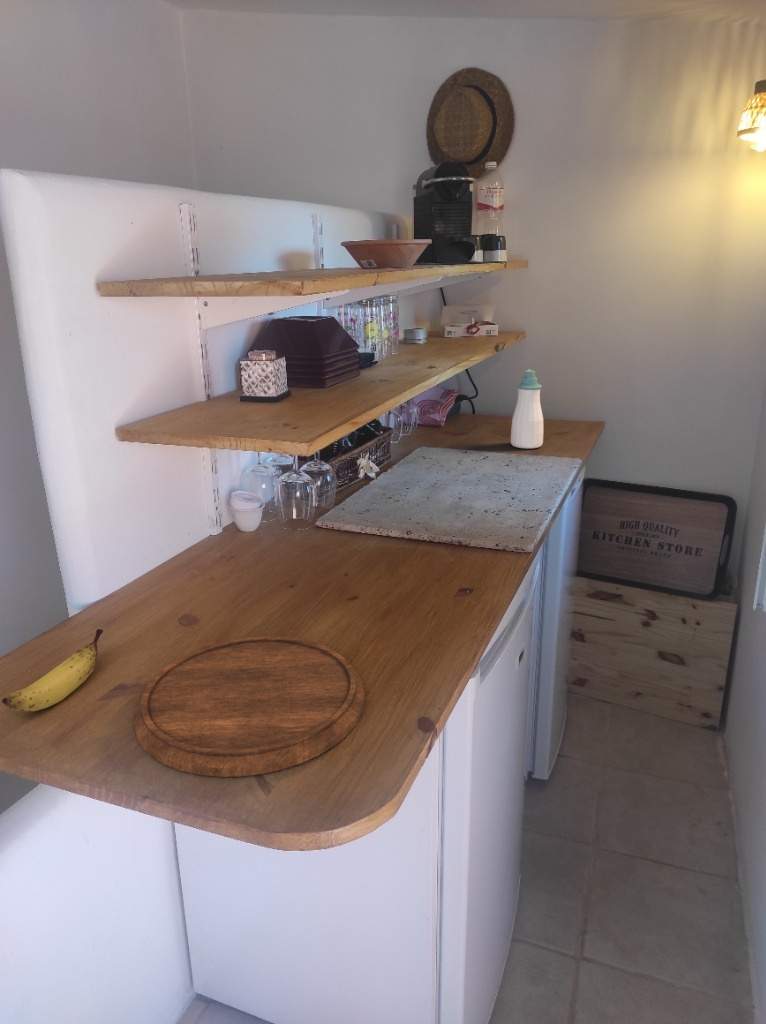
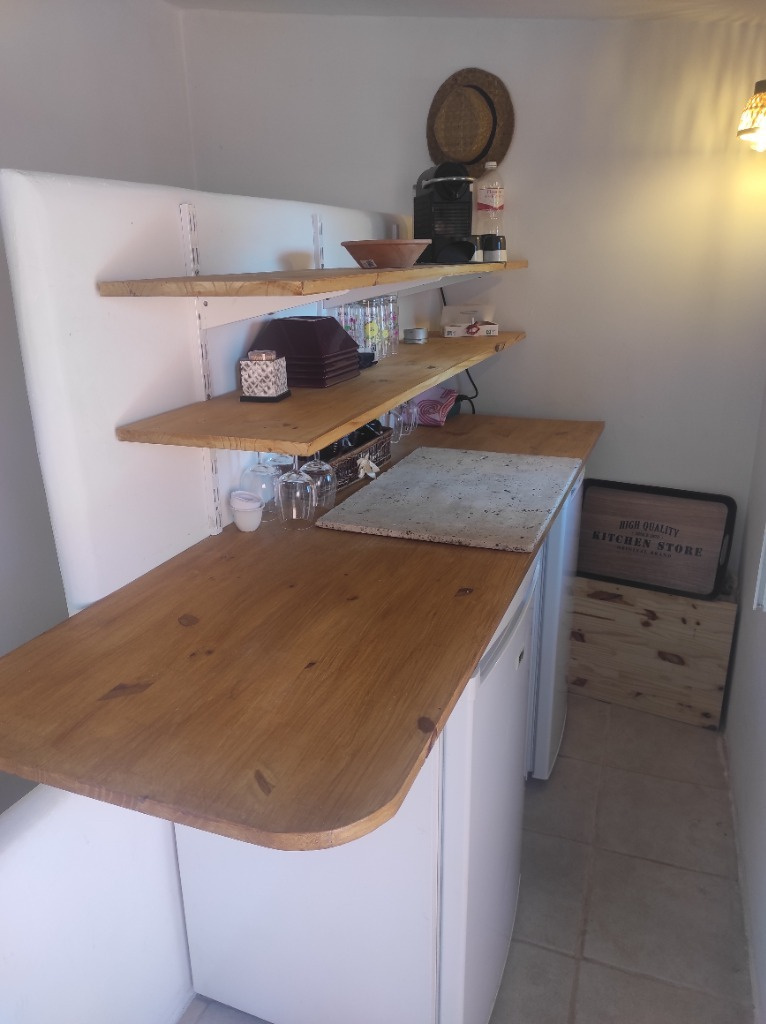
- banana (58, 676)
- cutting board (251, 694)
- soap bottle (528, 408)
